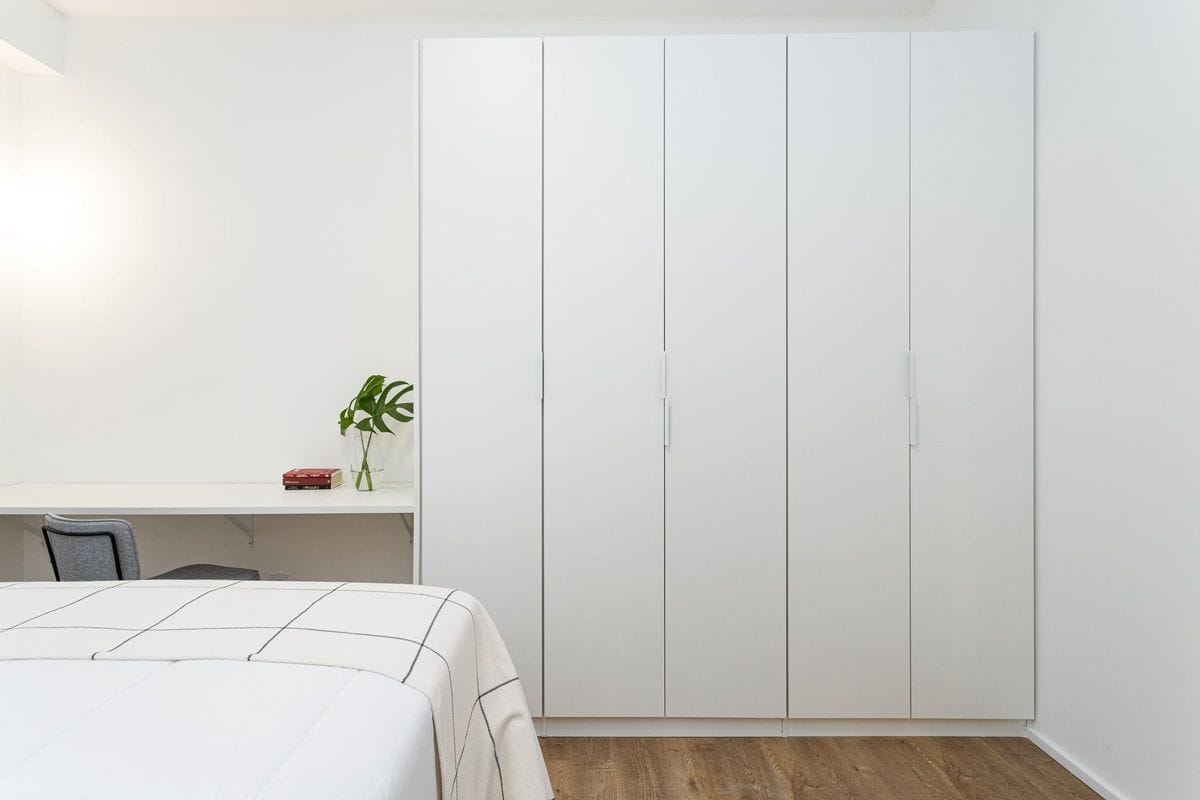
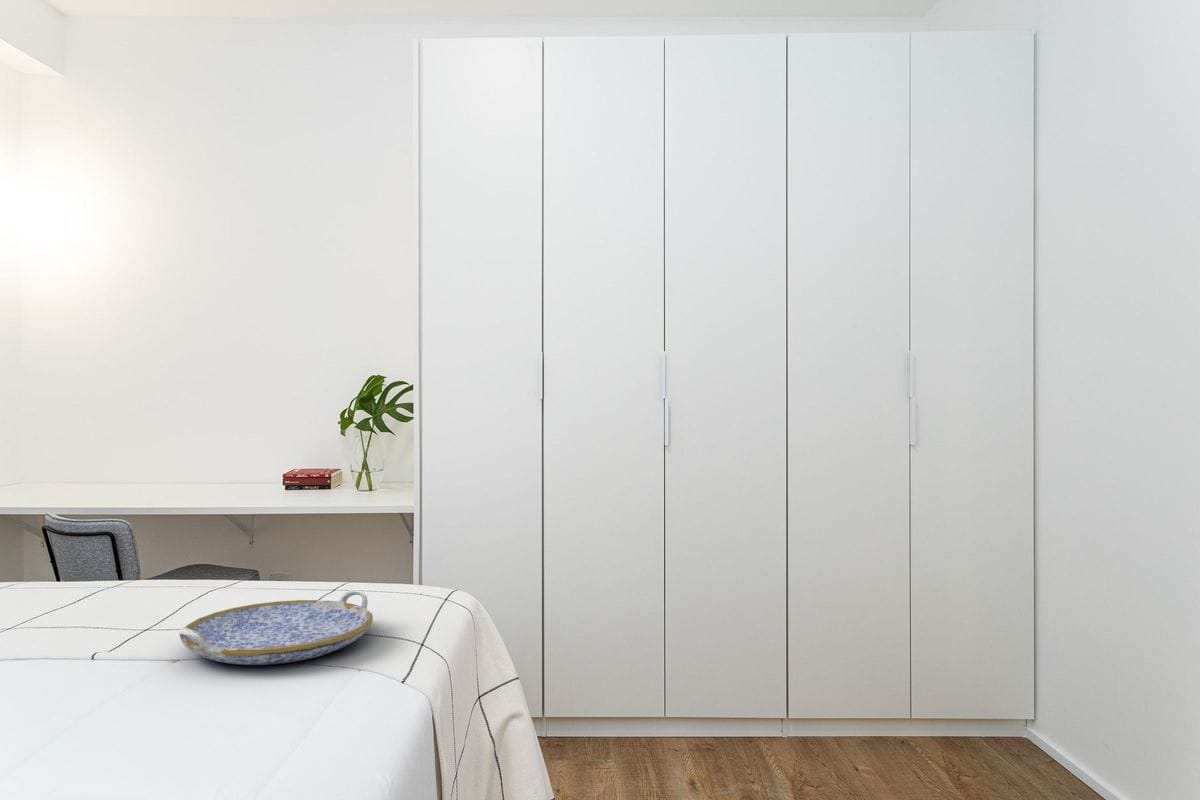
+ serving tray (280, 626)
